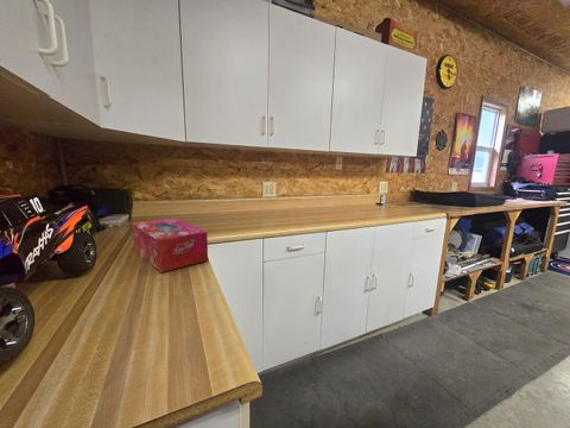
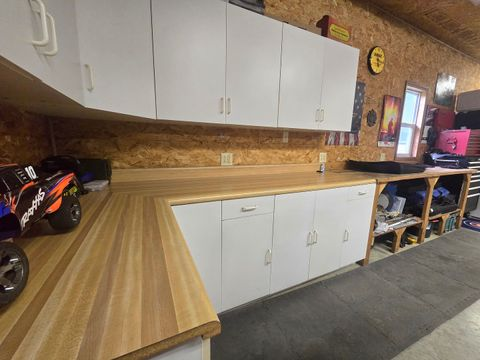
- tissue box (167, 240)
